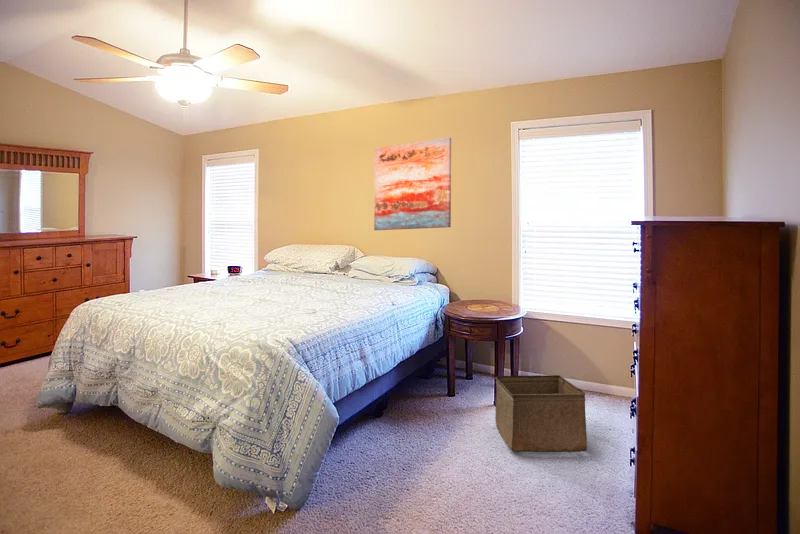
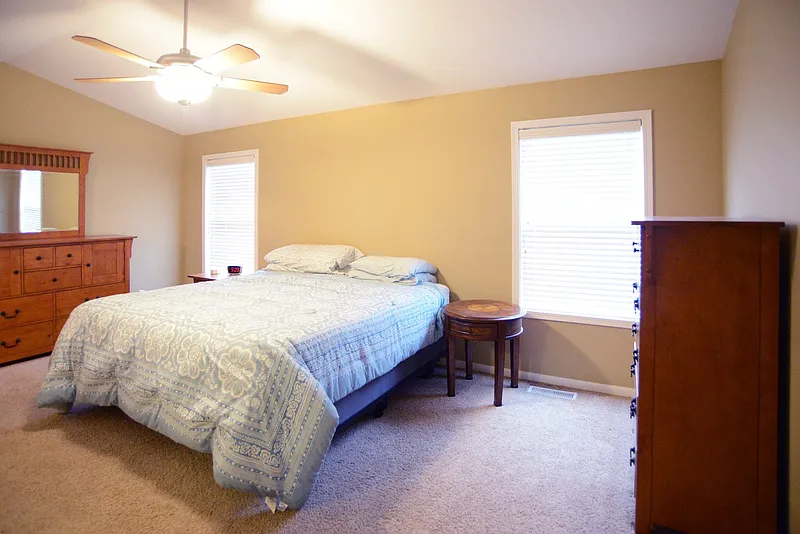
- storage bin (537, 410)
- wall art (411, 186)
